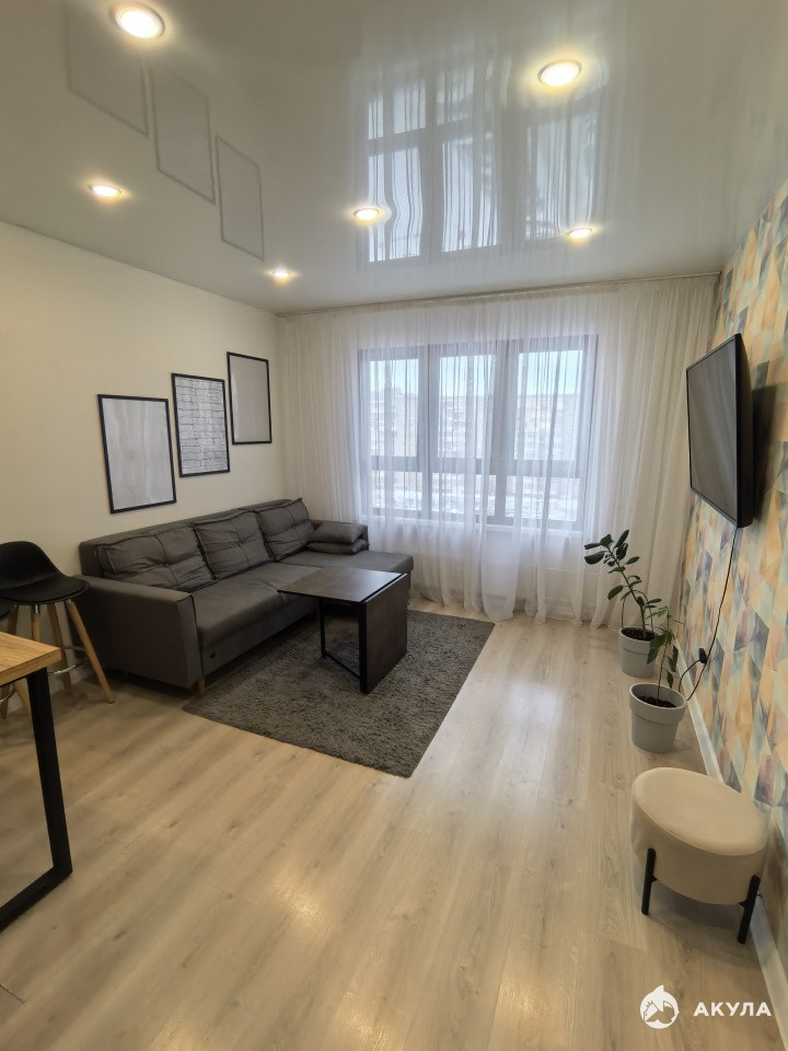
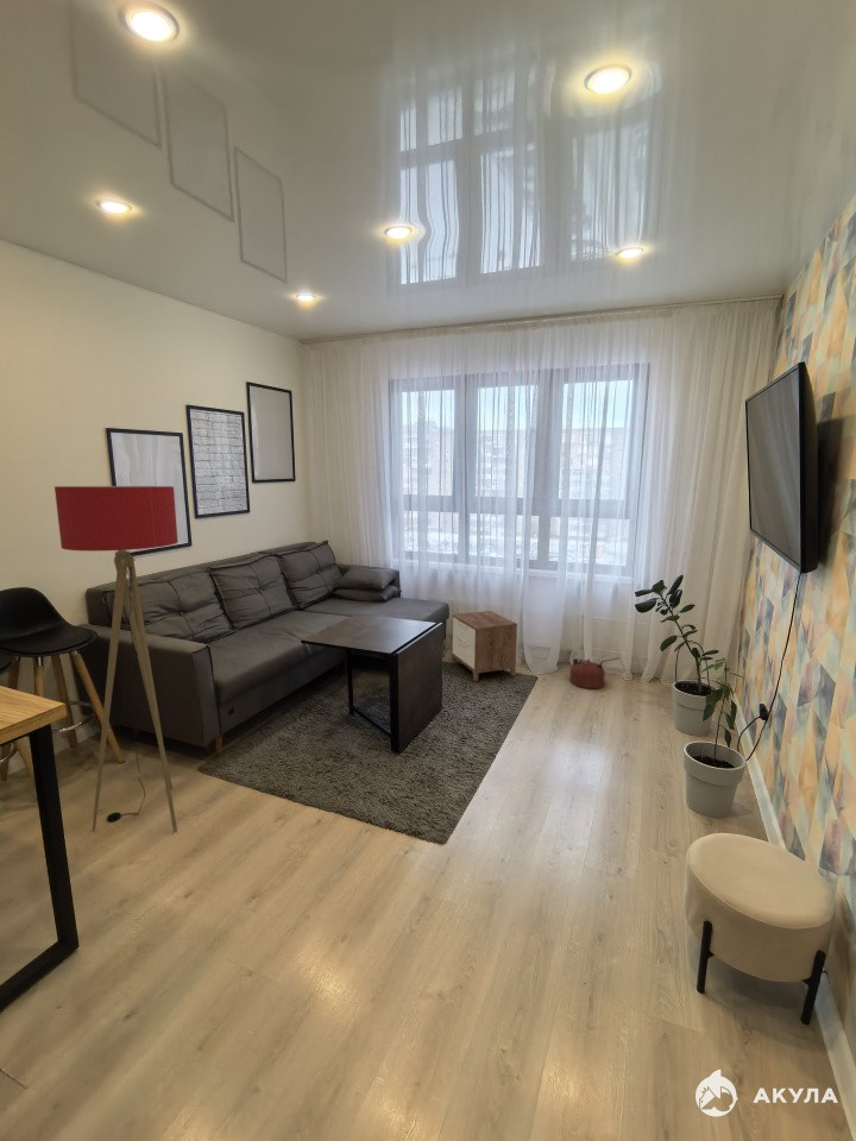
+ nightstand (483, 643)
+ fuel can (593, 668)
+ floor lamp (136, 660)
